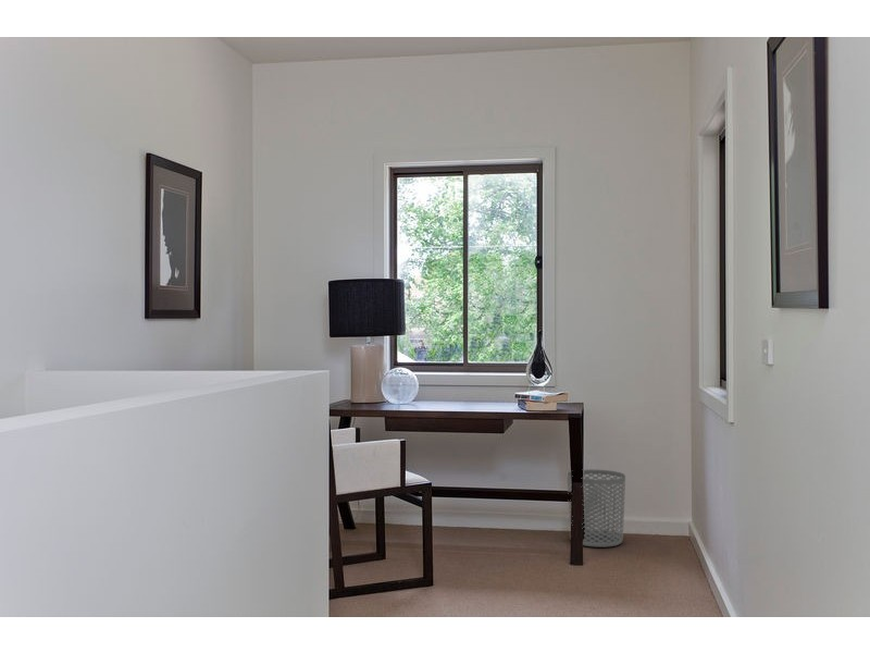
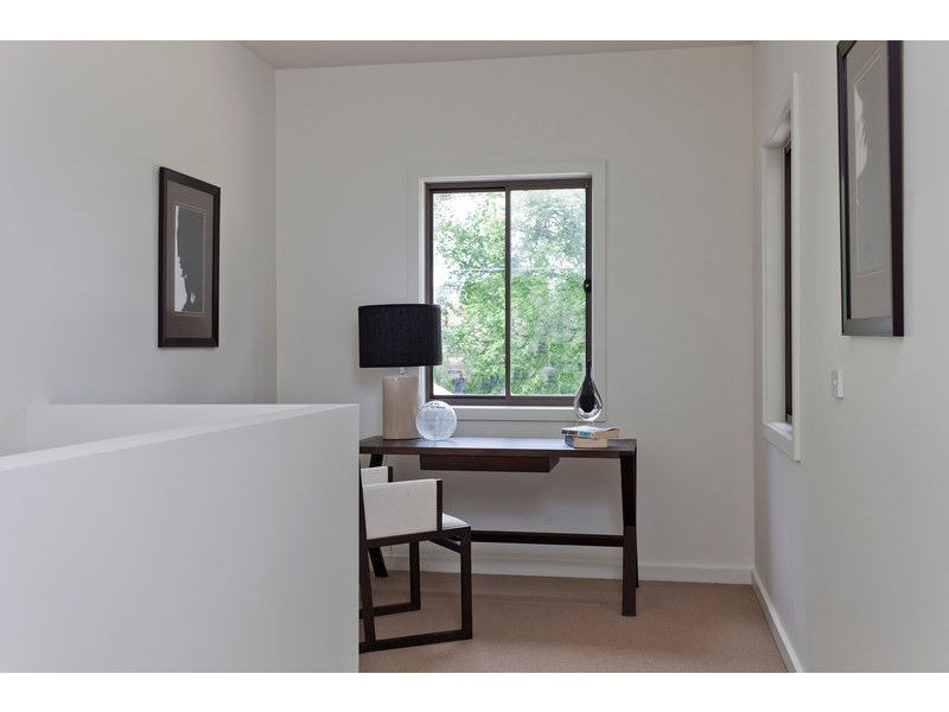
- waste bin (596, 507)
